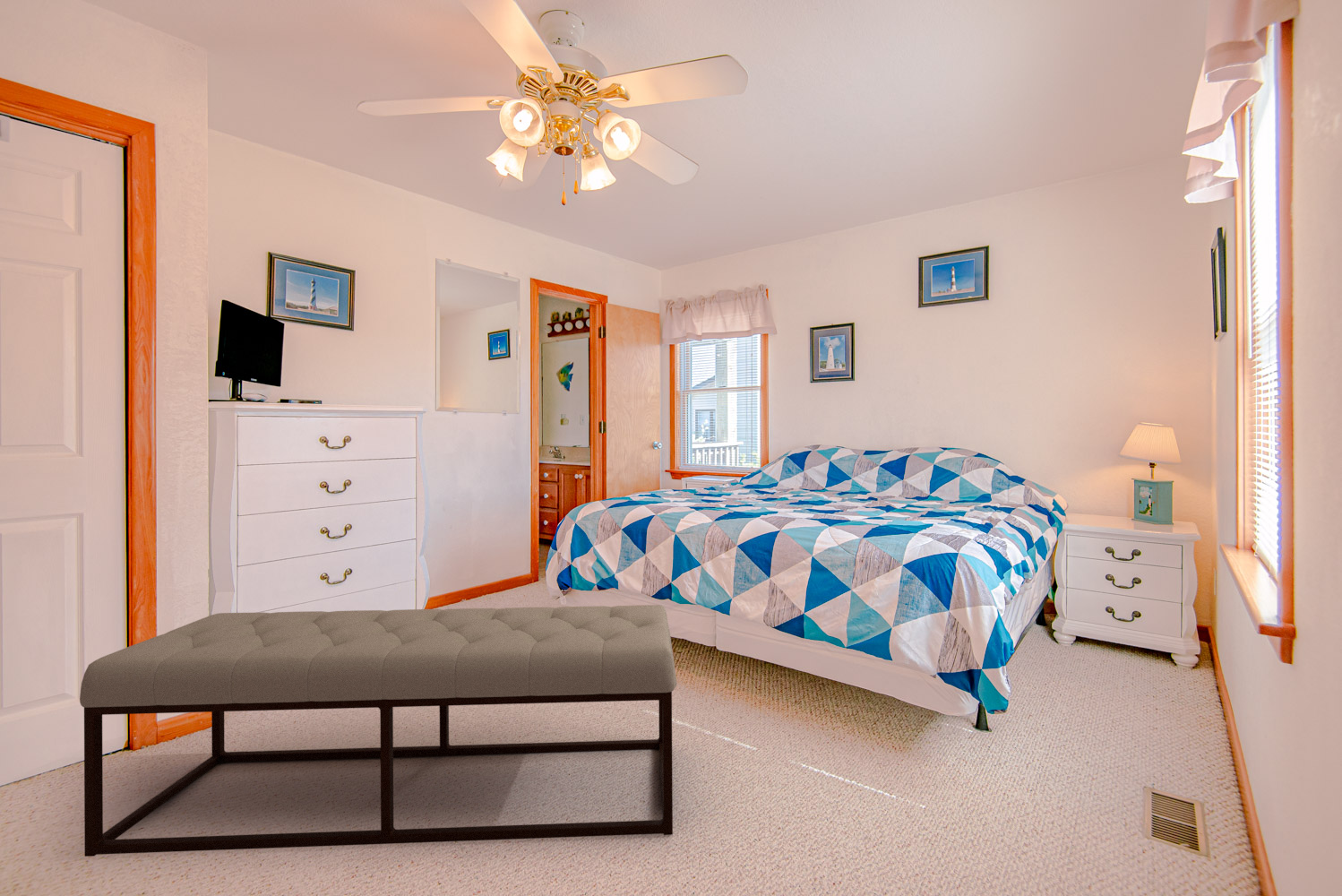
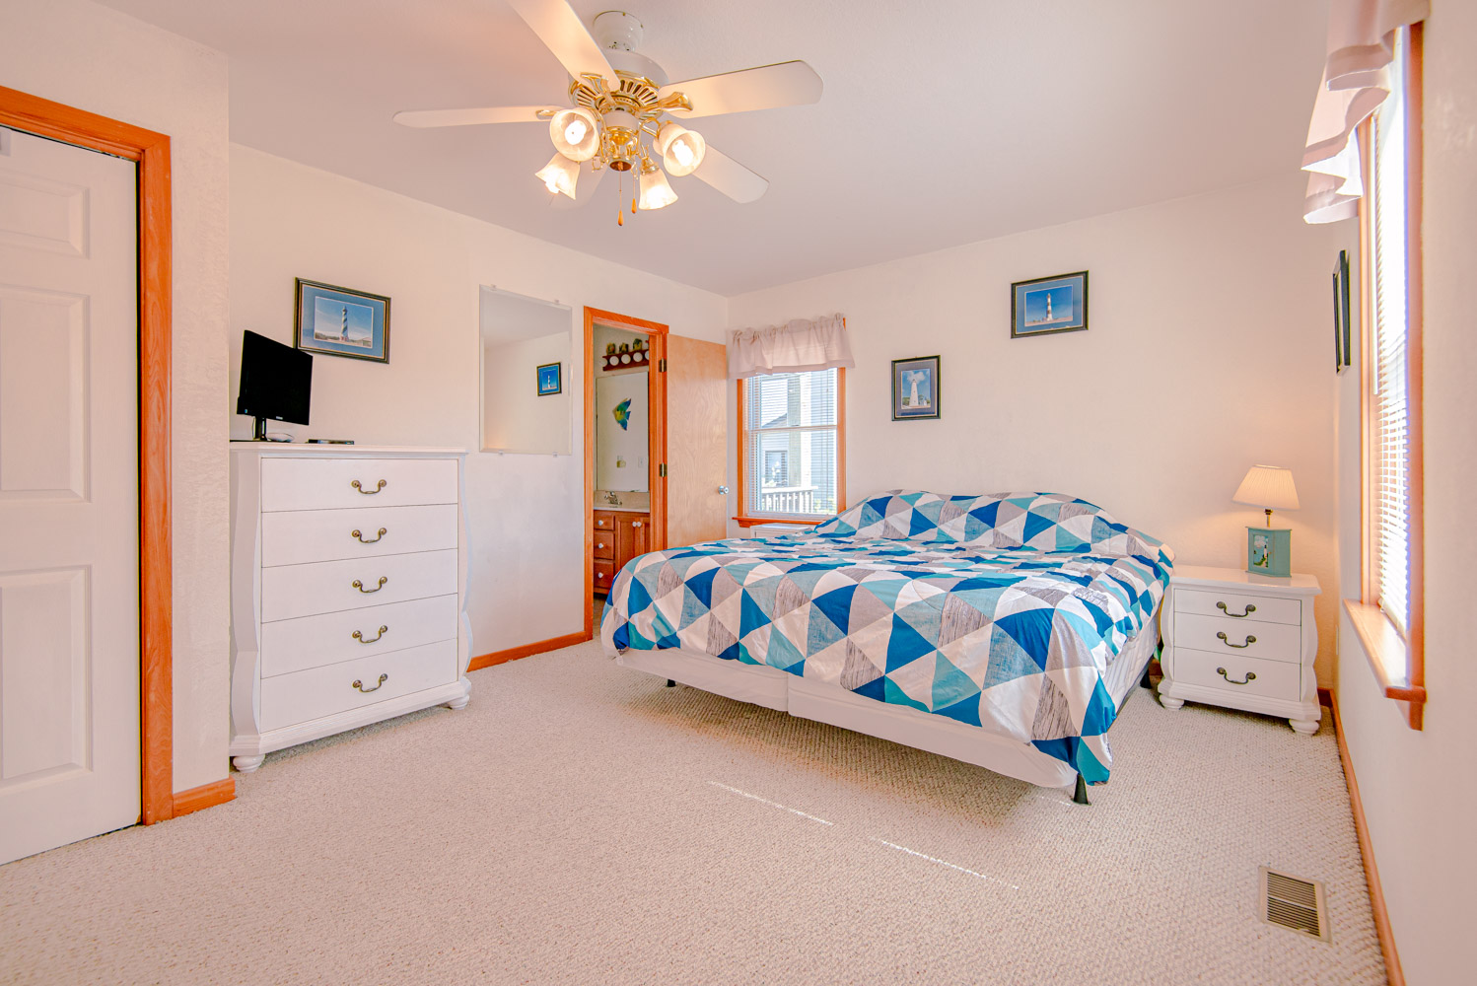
- bench (417, 706)
